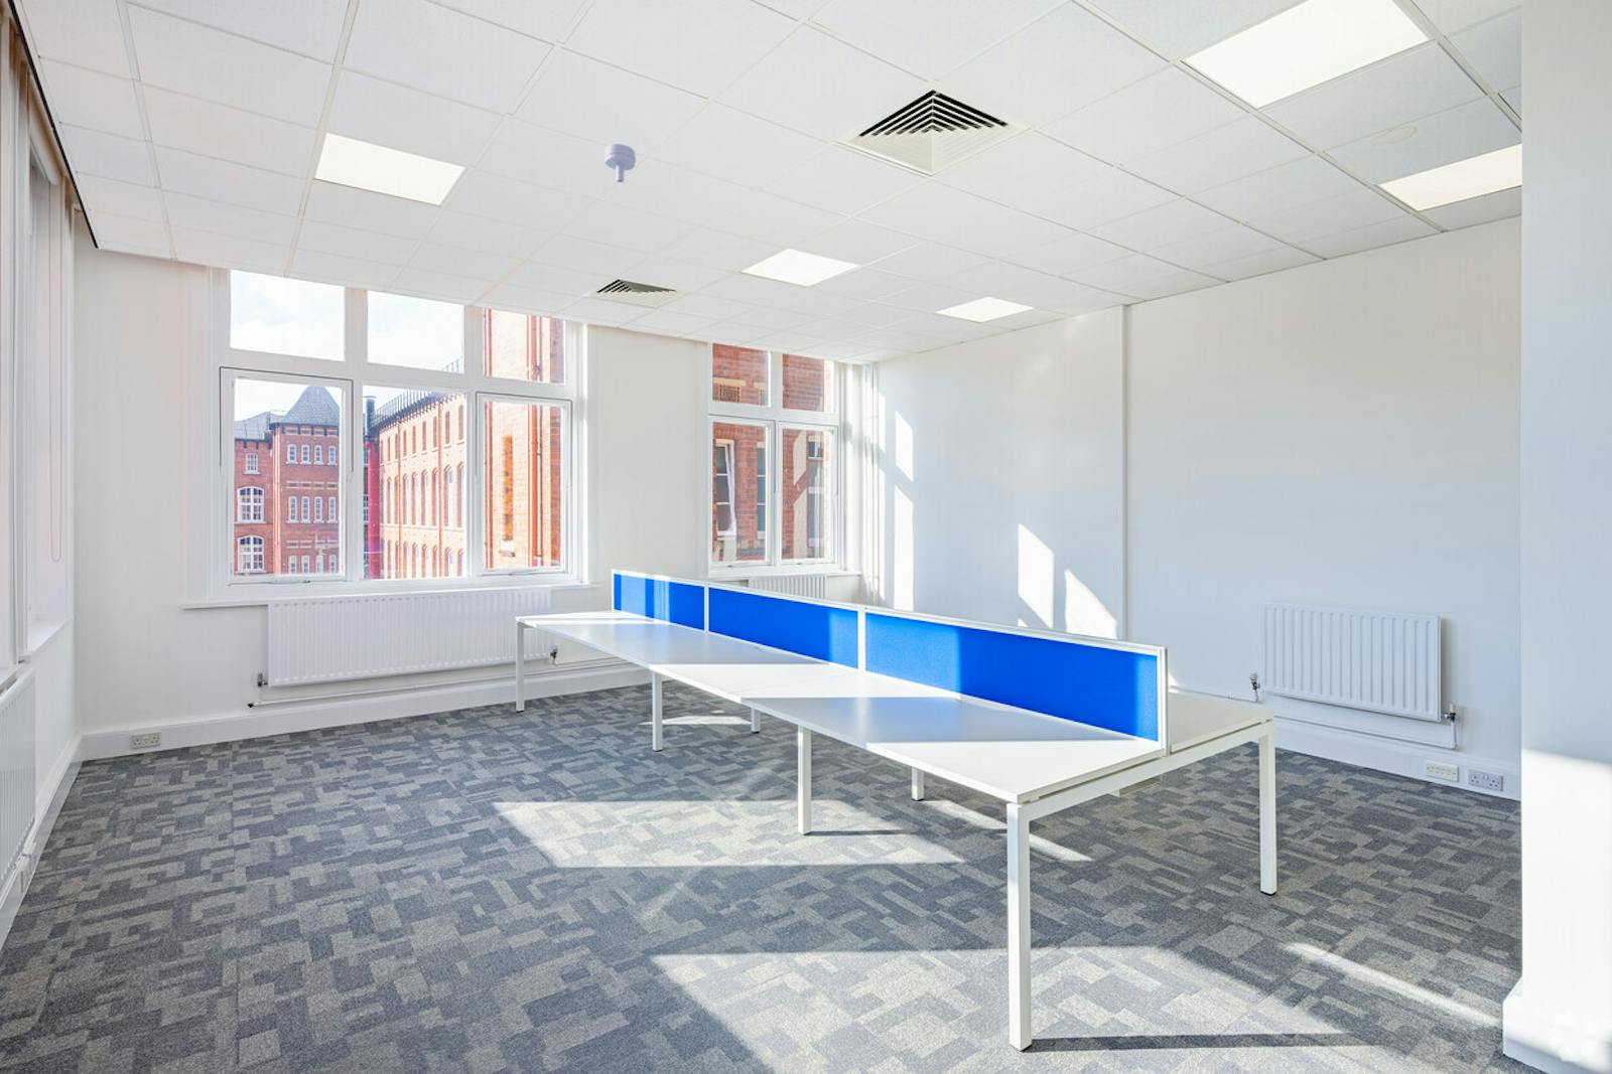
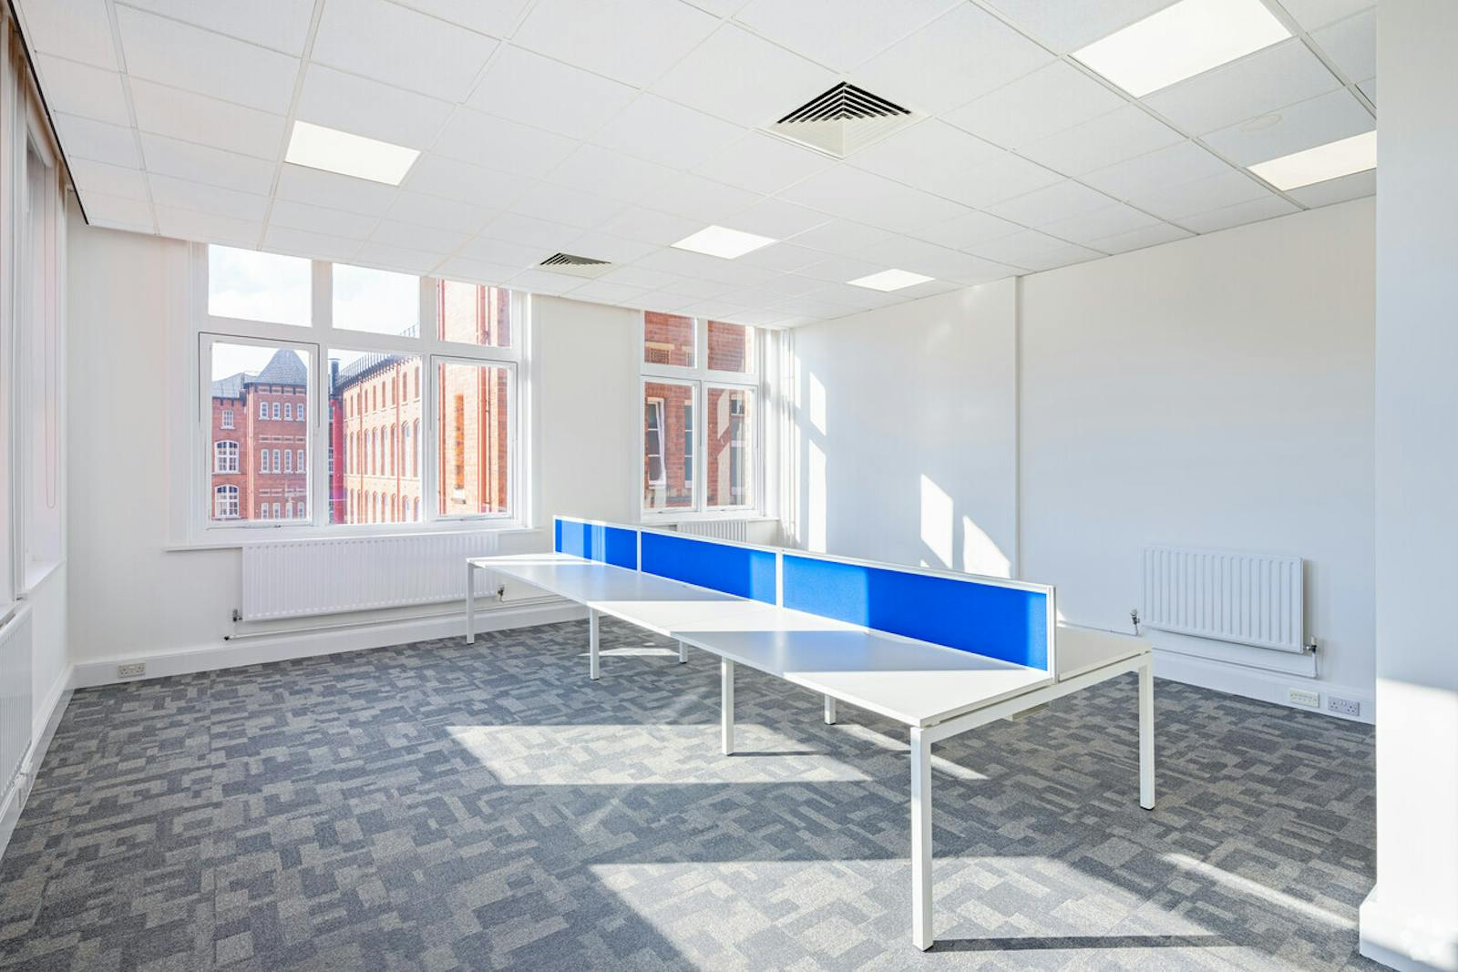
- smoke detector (620, 167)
